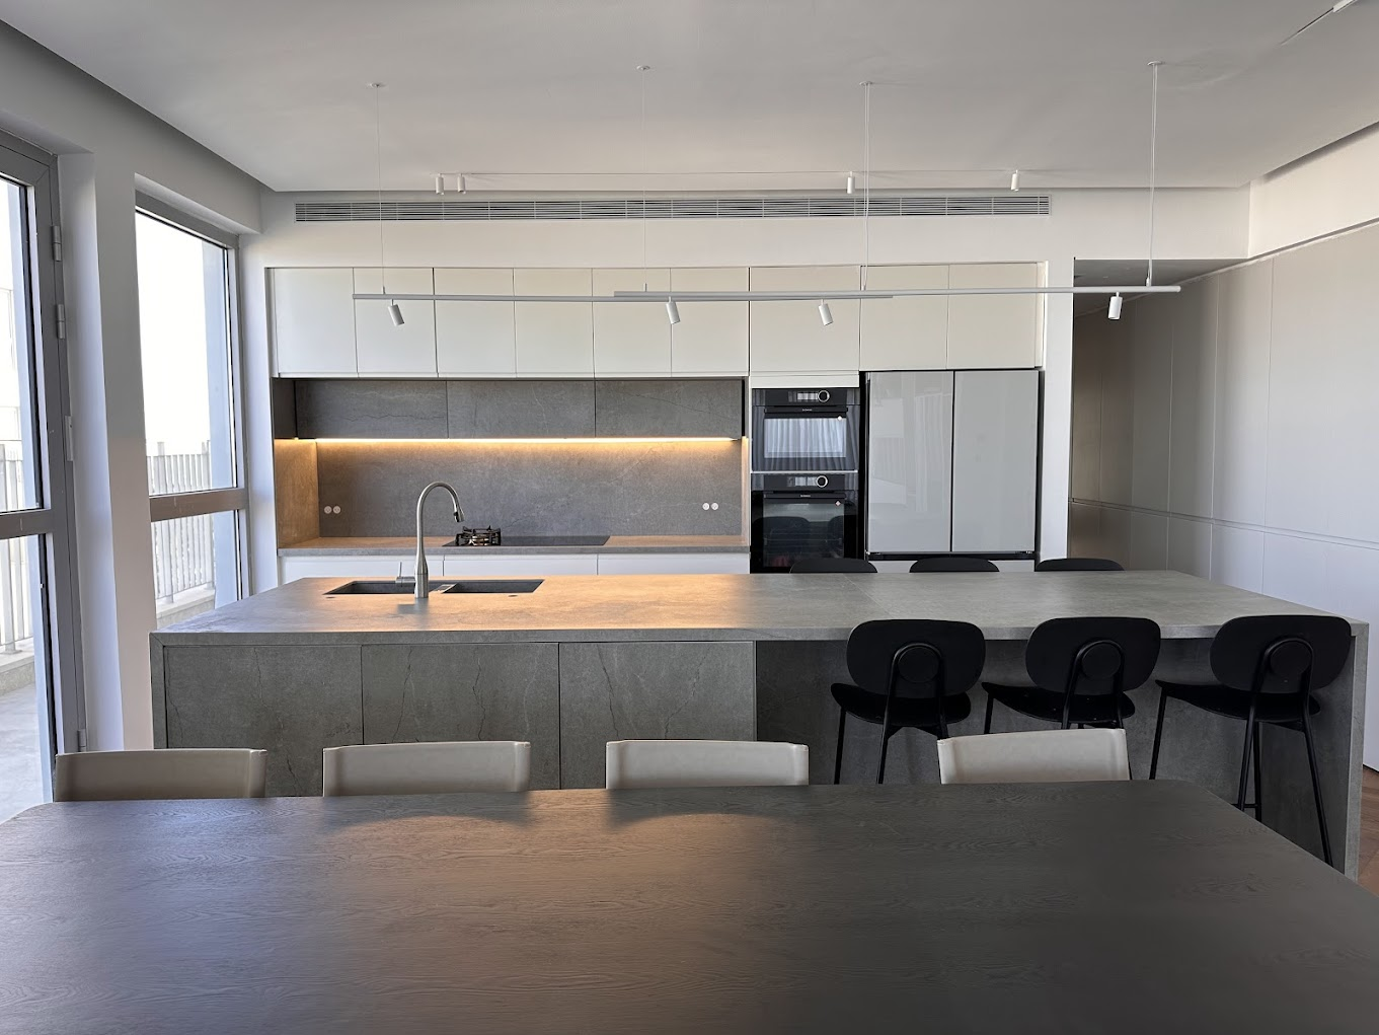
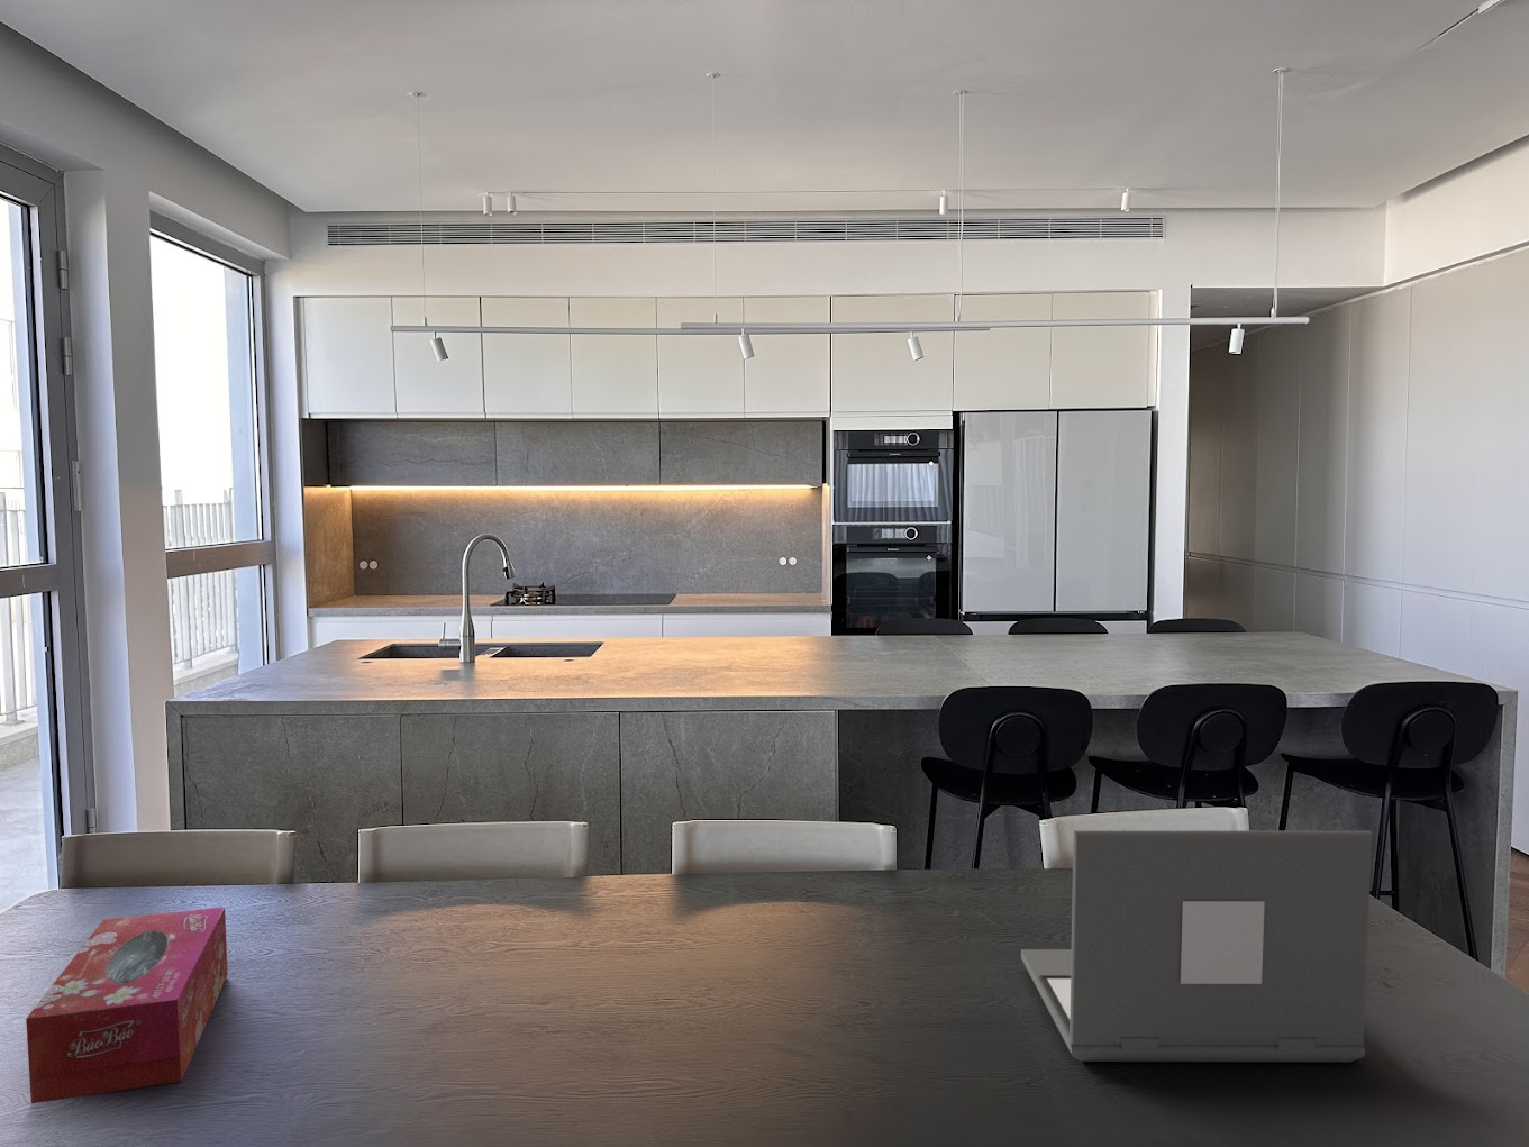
+ tissue box (139, 993)
+ laptop (1180, 906)
